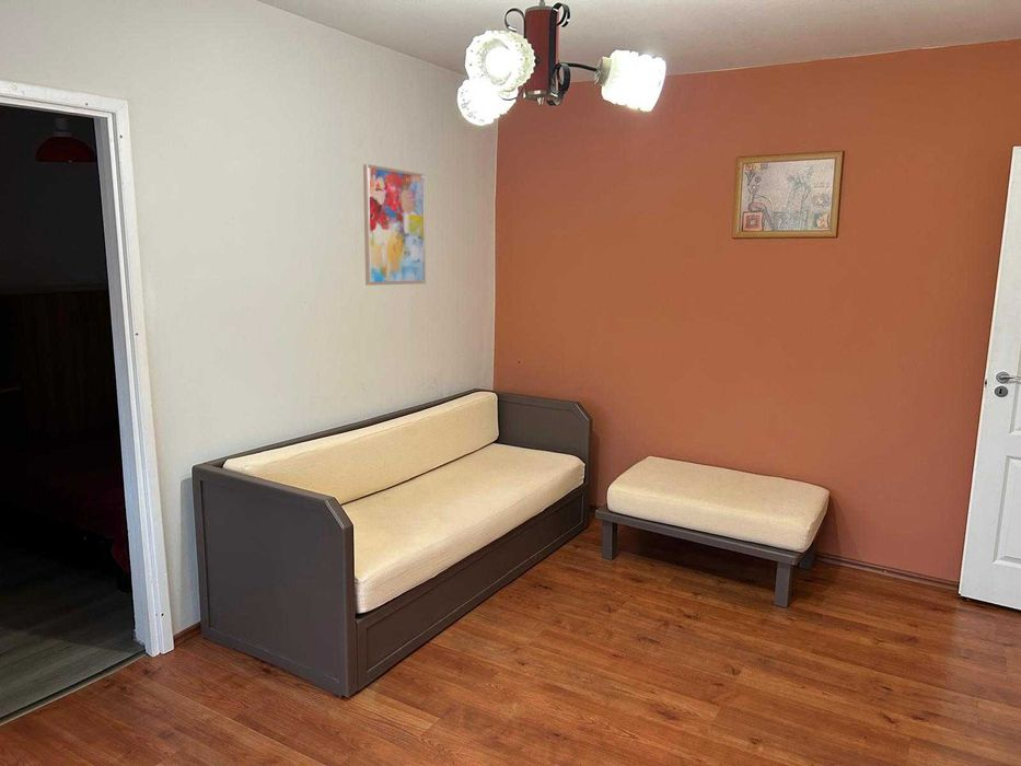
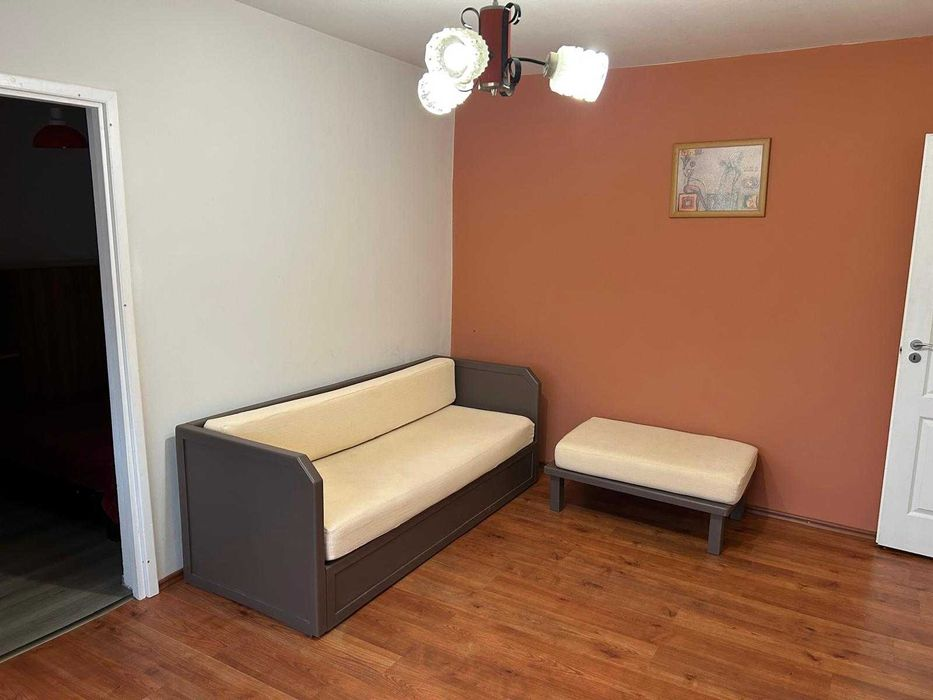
- wall art (396, 228)
